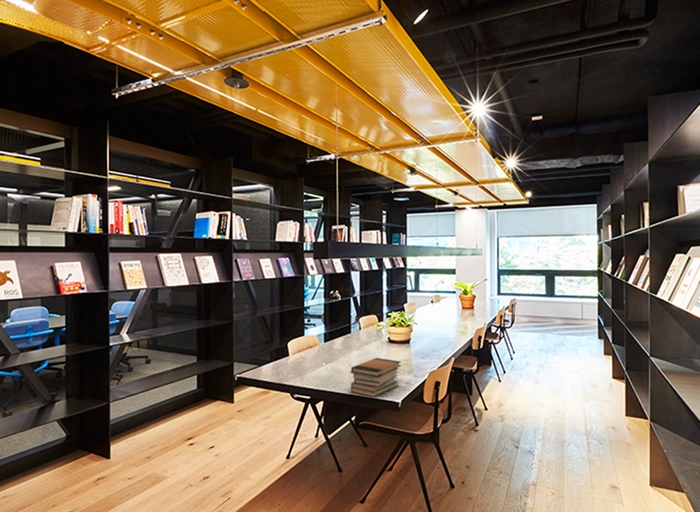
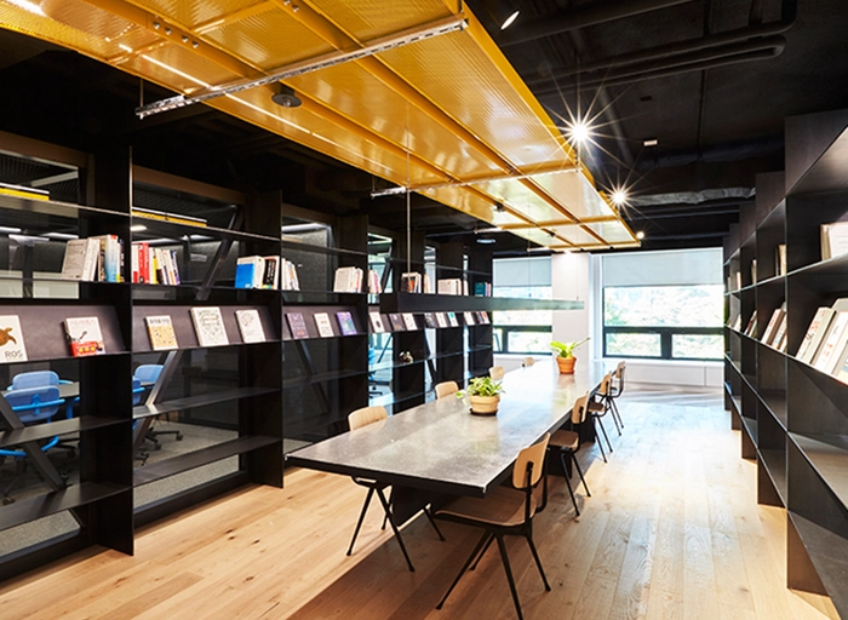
- book stack (376, 376)
